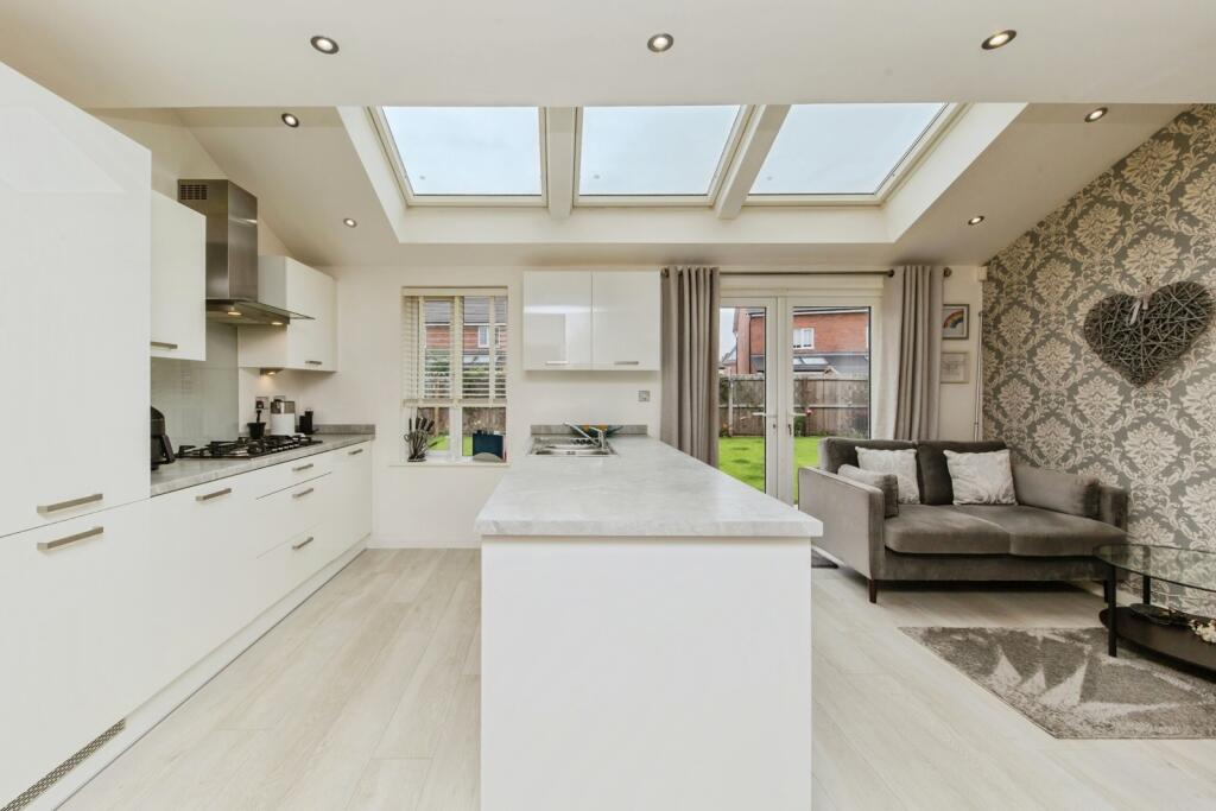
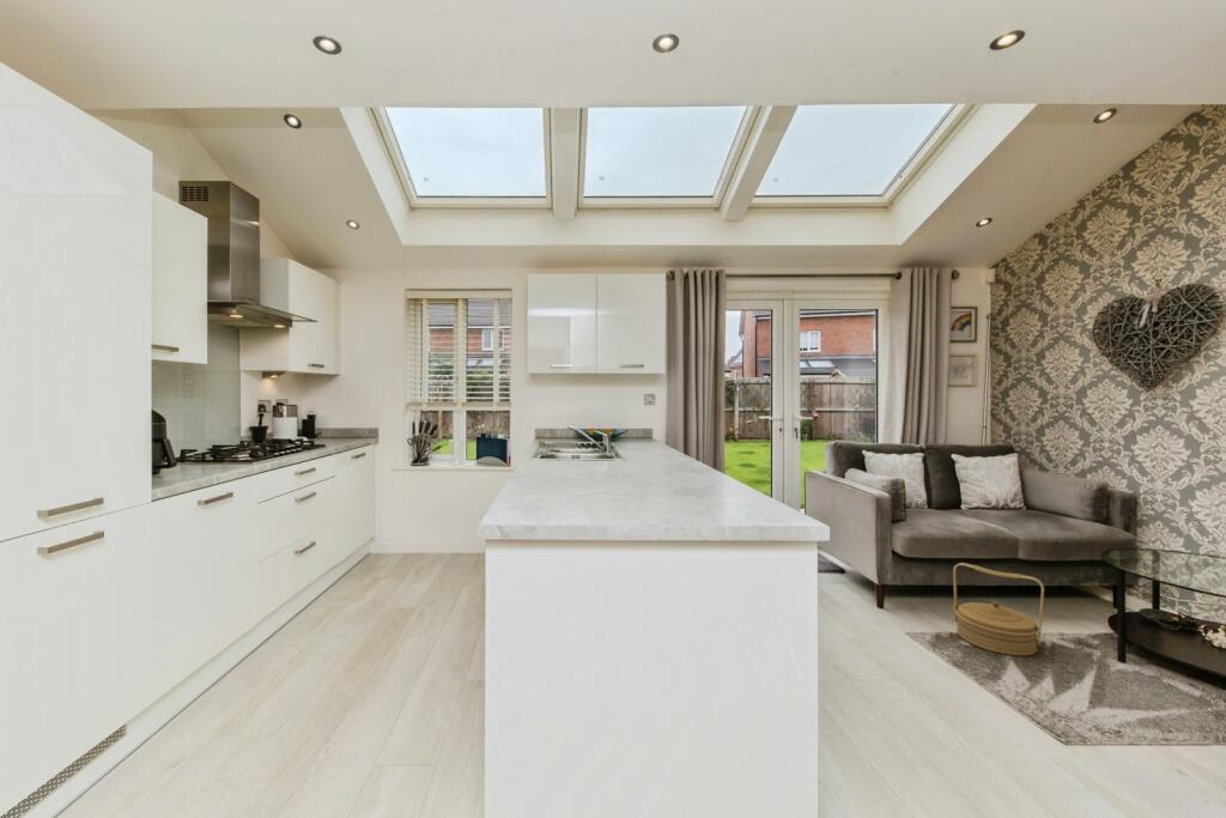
+ basket (995, 605)
